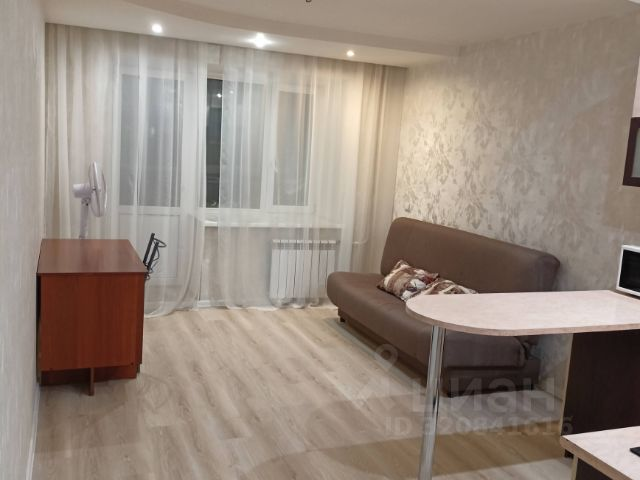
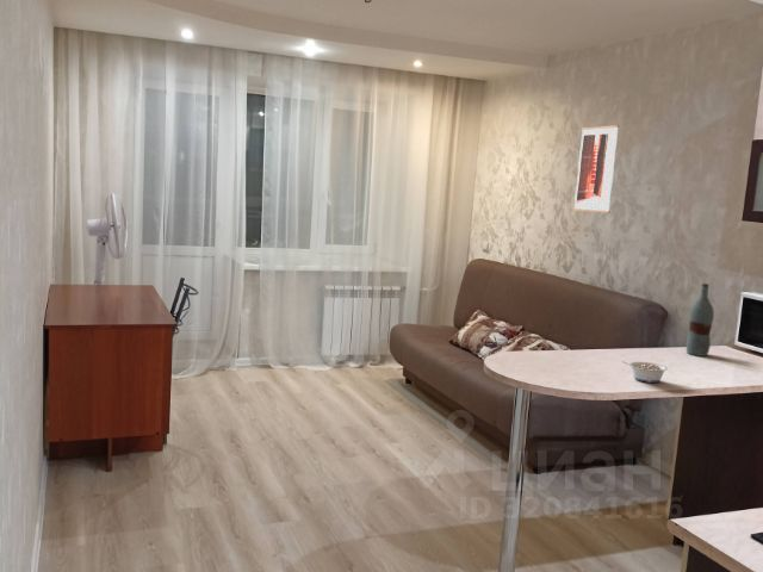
+ legume (646, 371)
+ bottle (701, 318)
+ wall art (595, 169)
